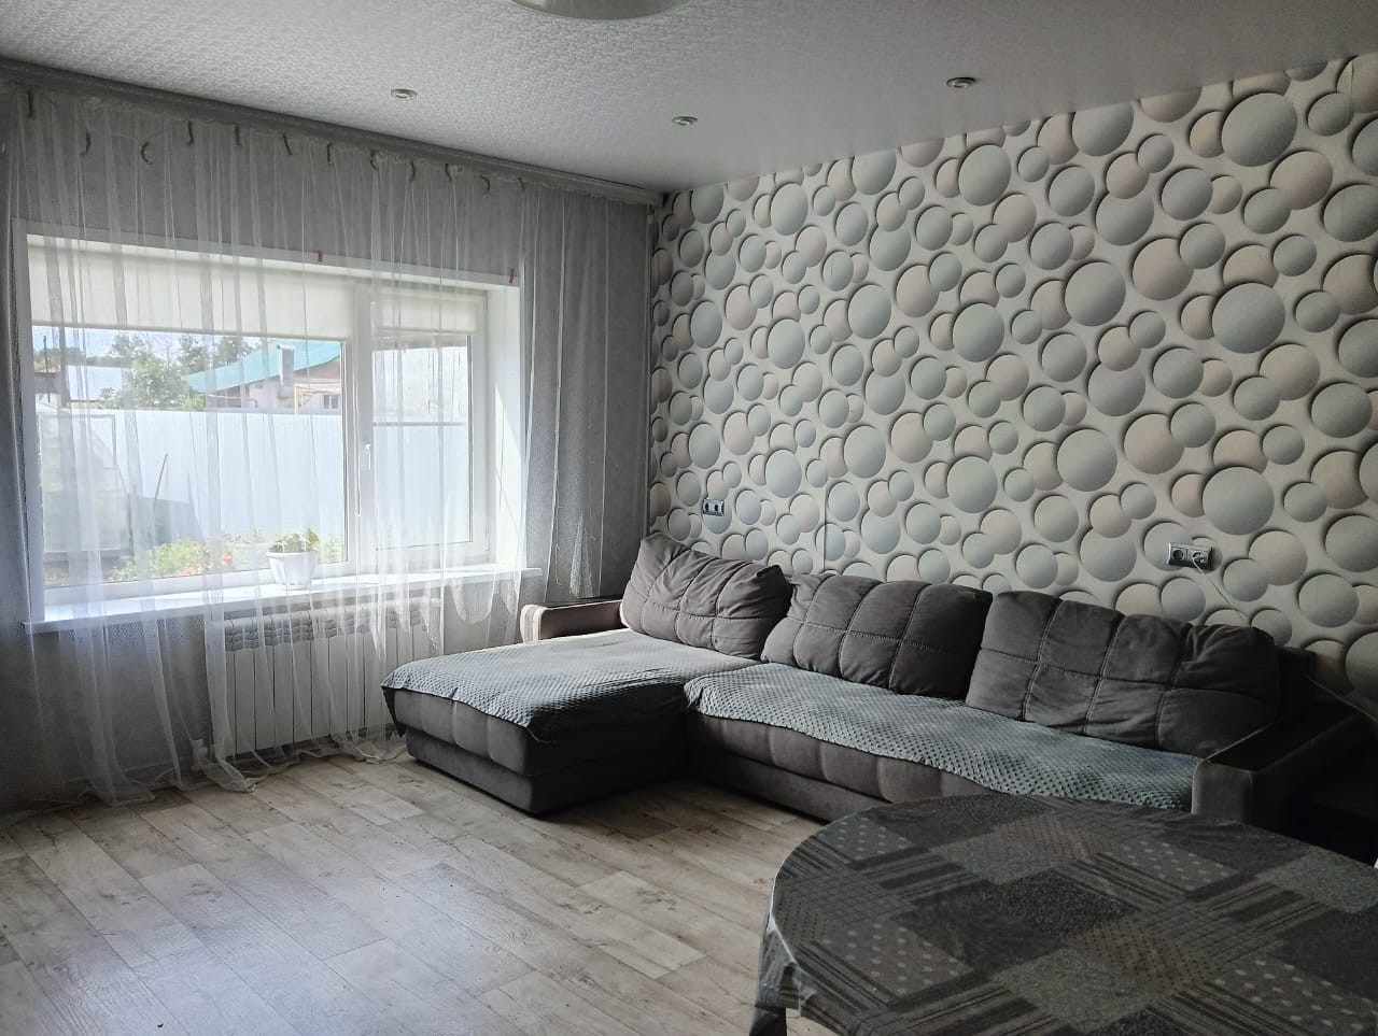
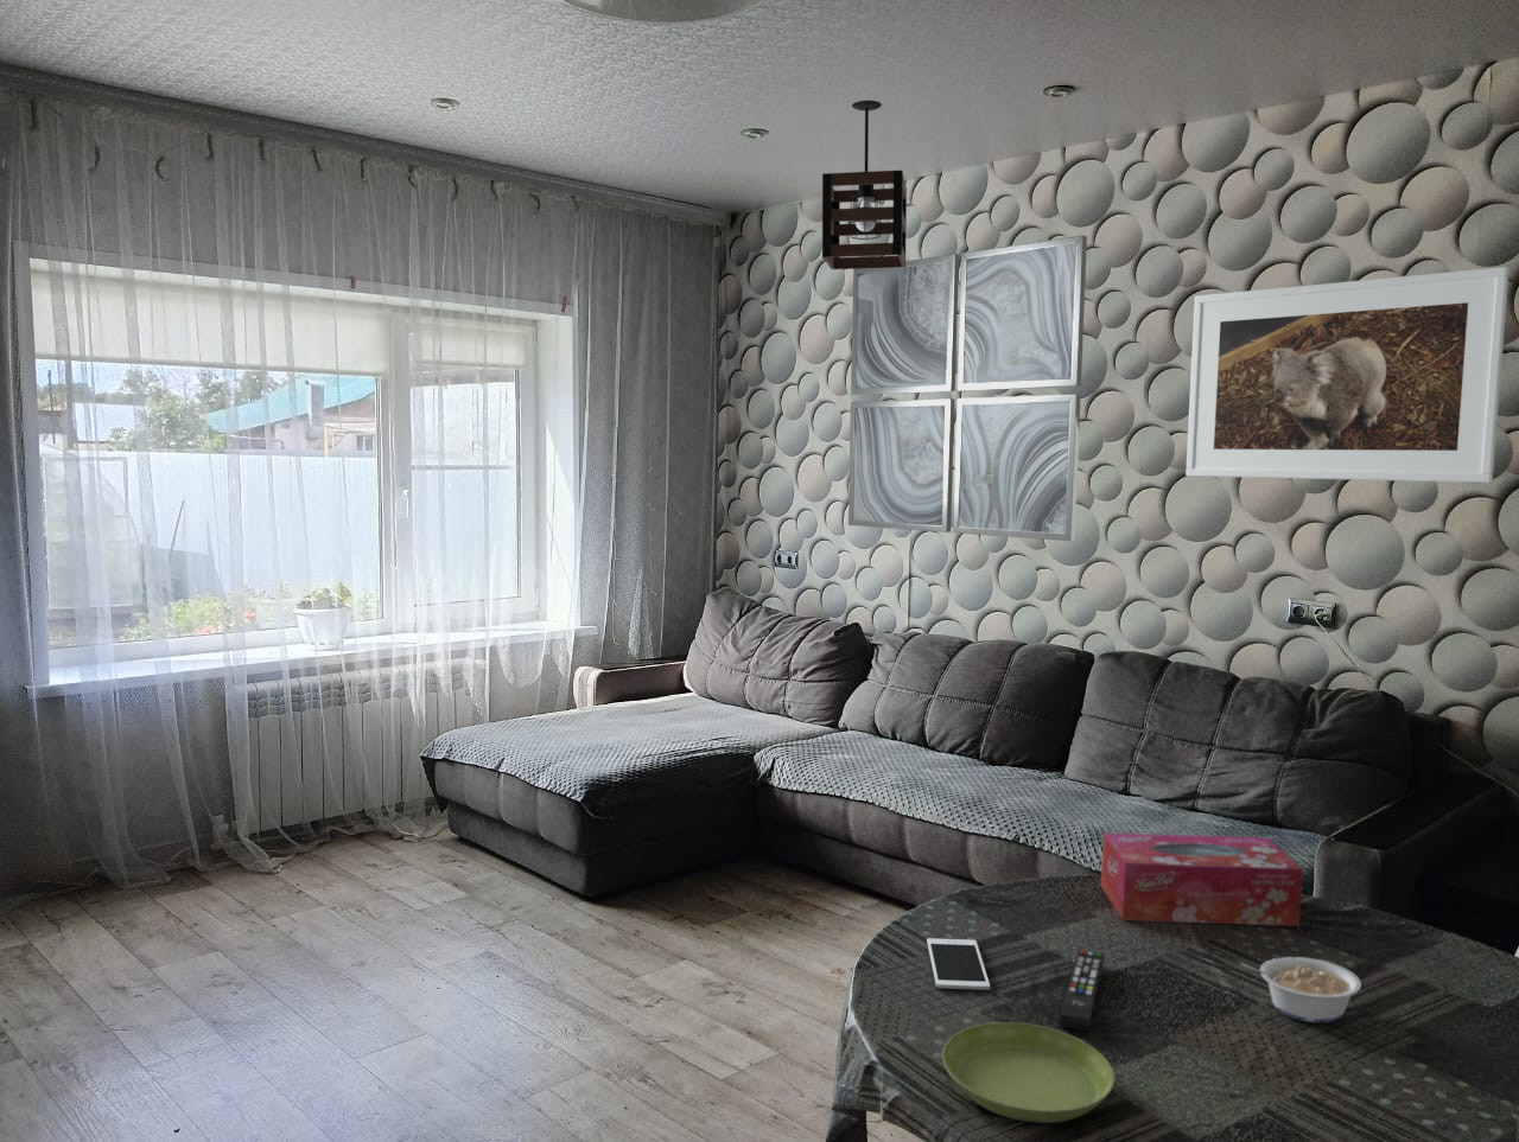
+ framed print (1331, 381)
+ legume (1305, 988)
+ pendant light (865, 184)
+ tissue box (1196, 878)
+ saucer (1026, 1075)
+ cell phone (956, 963)
+ remote control (1082, 986)
+ wall art (954, 390)
